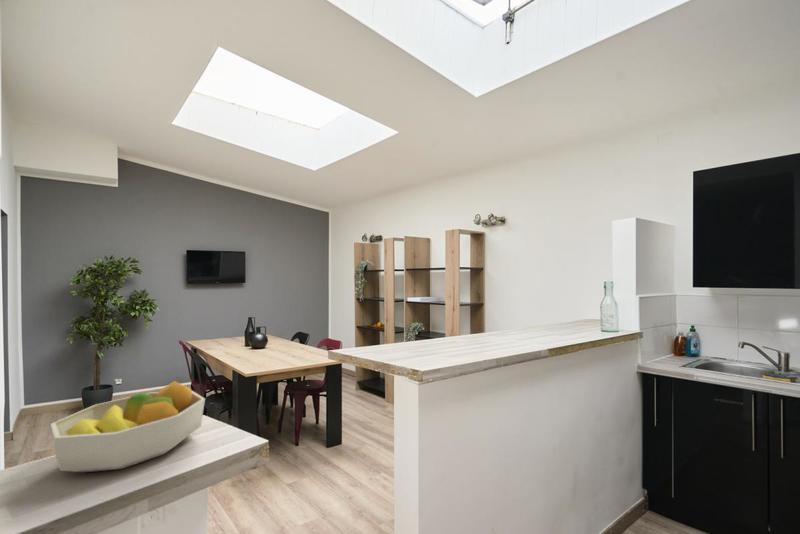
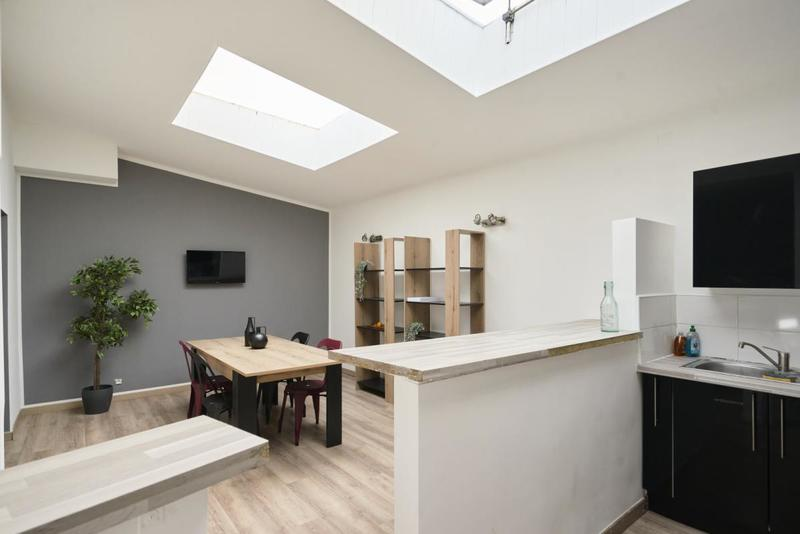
- fruit bowl (134, 420)
